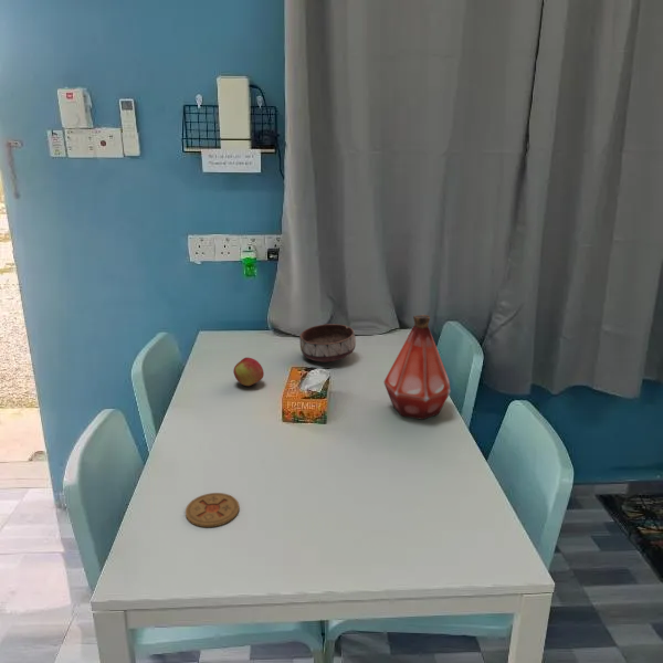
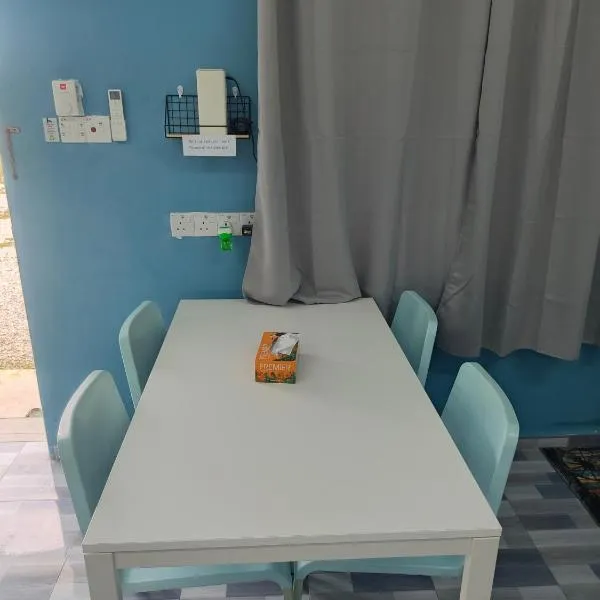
- bowl (327, 344)
- apple (248, 371)
- bottle (419, 364)
- coaster (212, 508)
